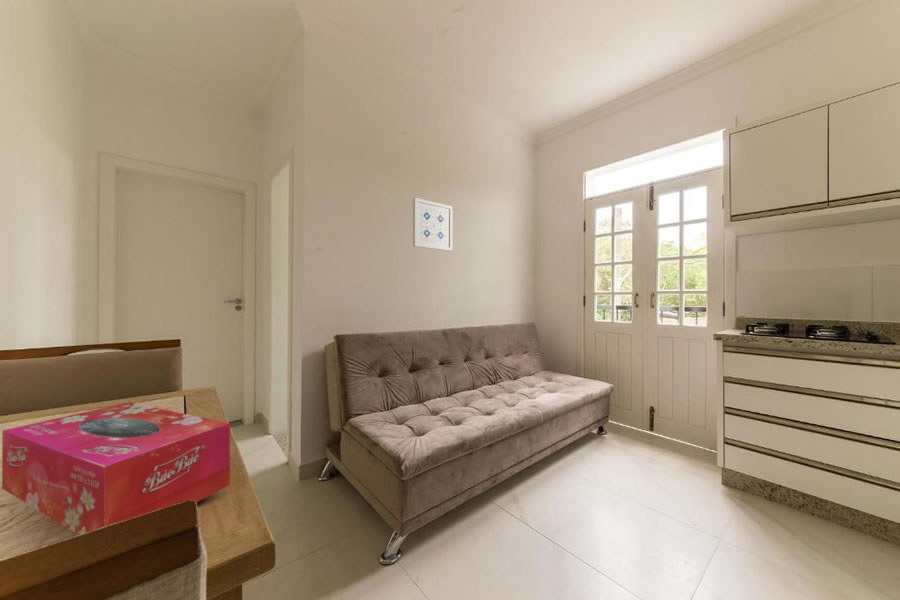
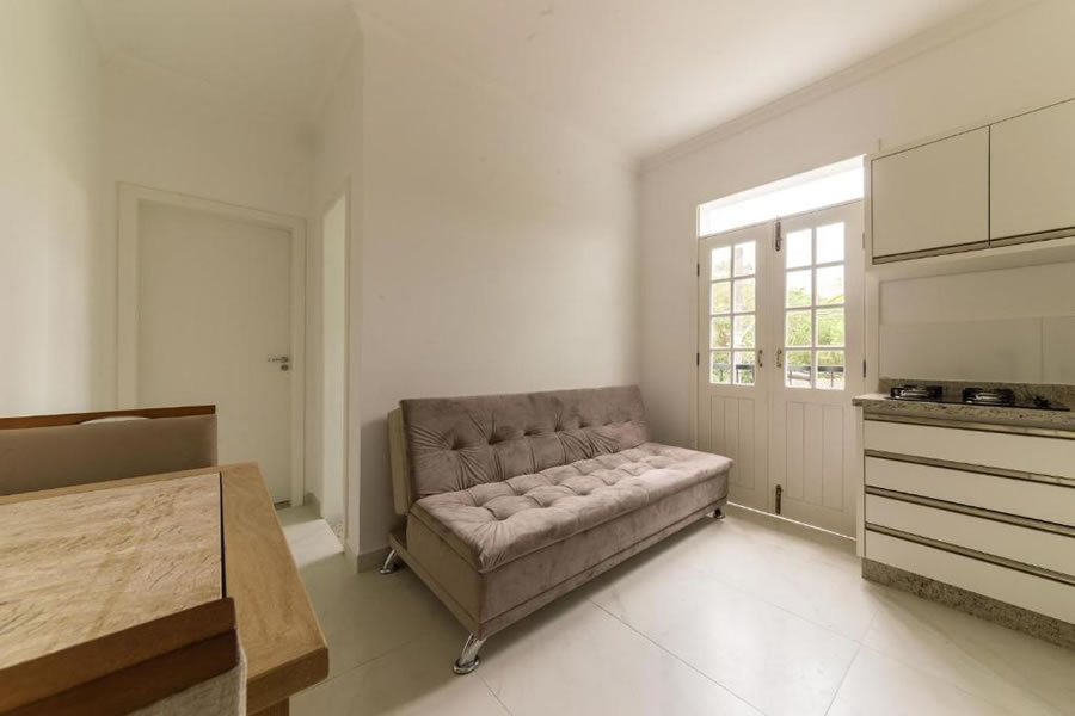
- wall art (433, 225)
- tissue box (119, 458)
